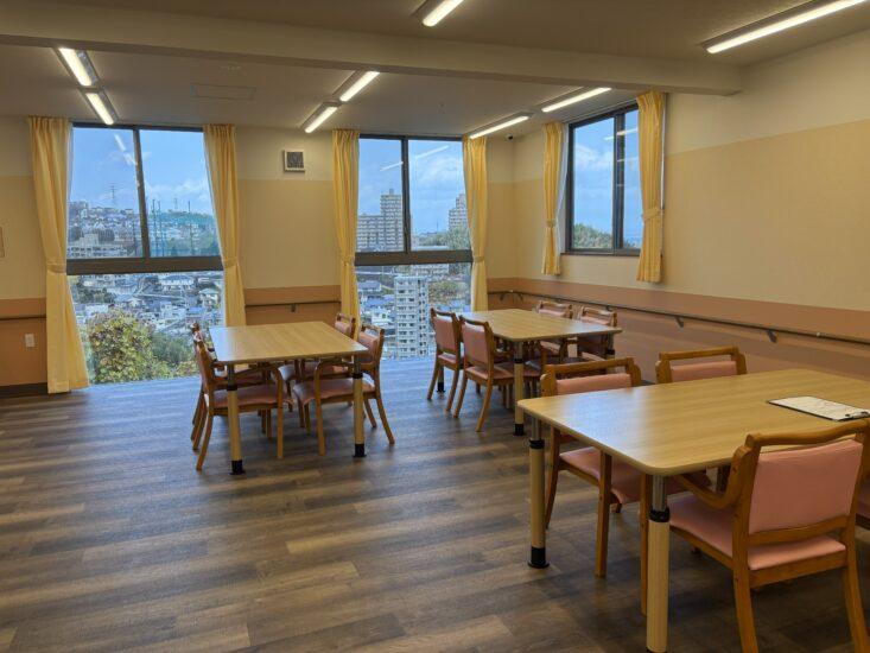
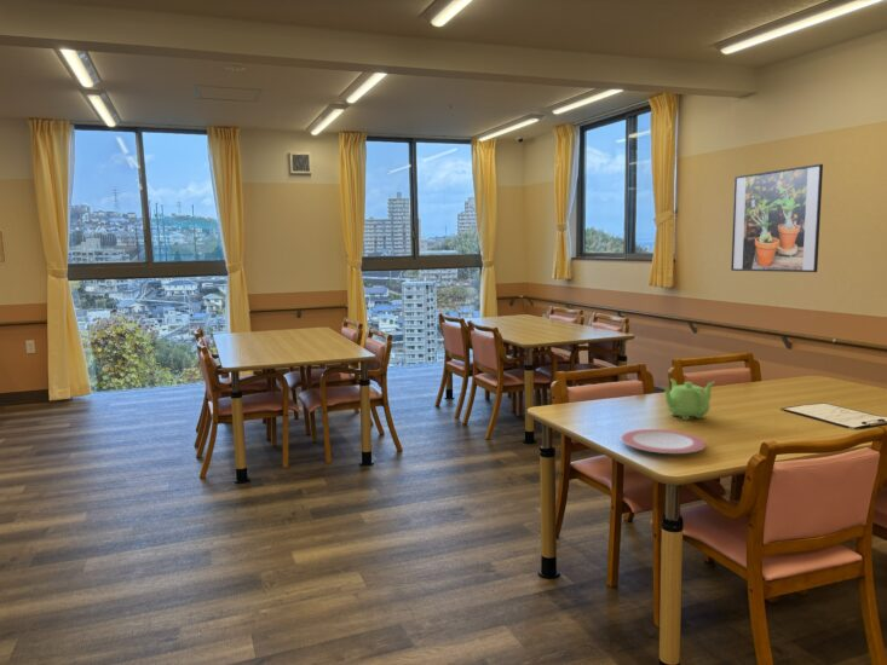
+ plate (662, 443)
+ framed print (773, 221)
+ teapot (685, 398)
